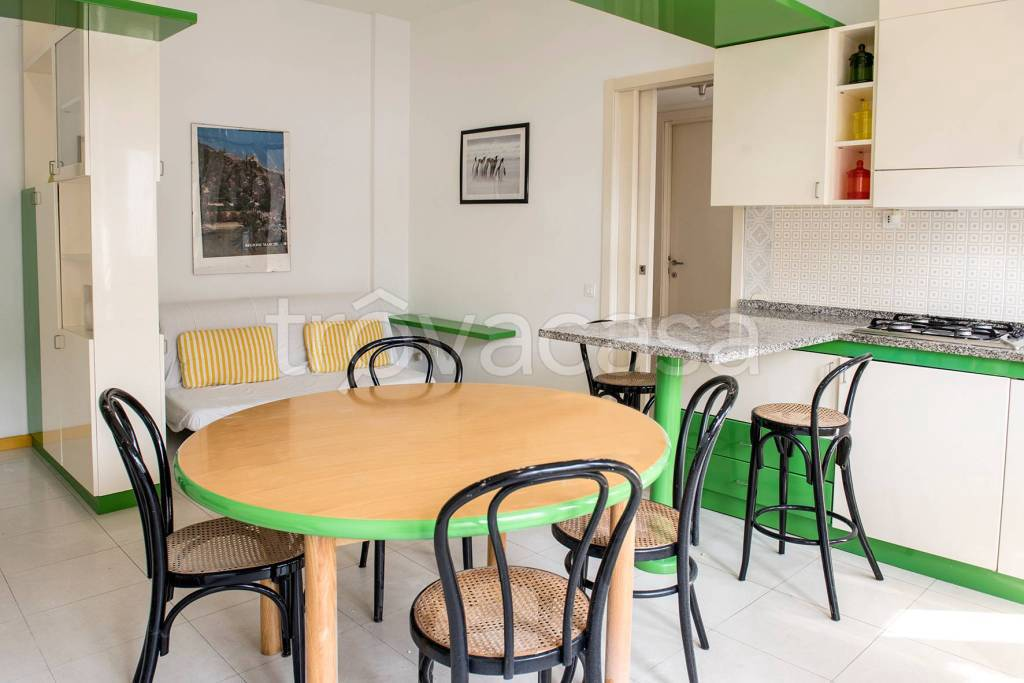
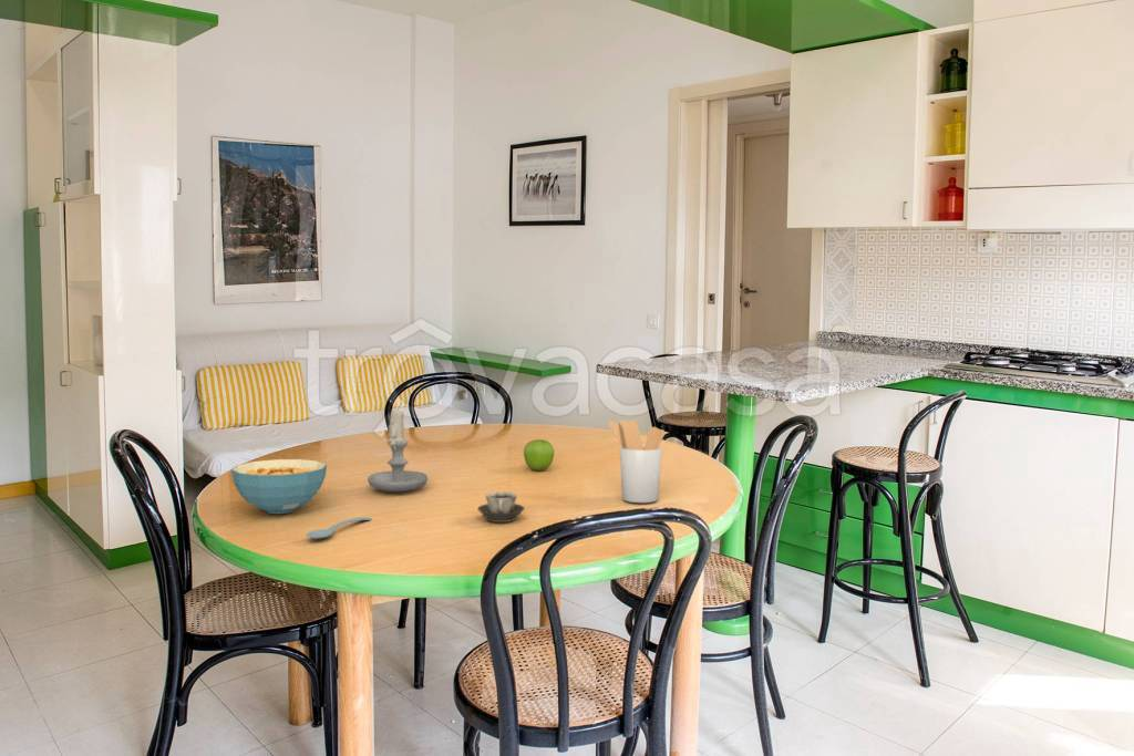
+ spoon (340, 525)
+ fruit (538, 454)
+ candle (398, 447)
+ cereal bowl (280, 488)
+ cup (501, 507)
+ utensil holder (633, 458)
